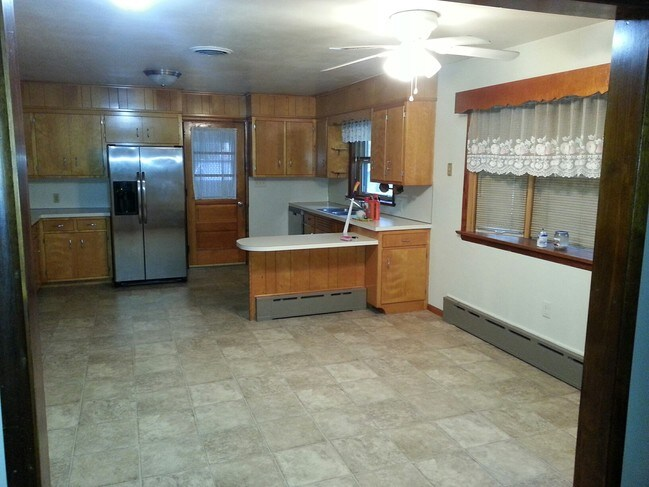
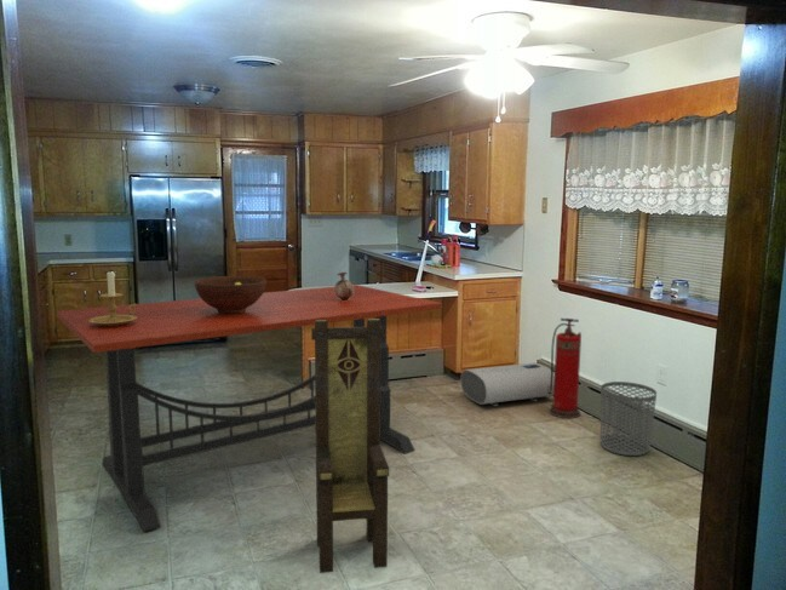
+ fruit bowl (231, 296)
+ chair (350, 443)
+ dining table (266, 396)
+ waste bin (626, 418)
+ fire extinguisher (566, 366)
+ candle holder (111, 297)
+ vase (344, 286)
+ water heater (510, 383)
